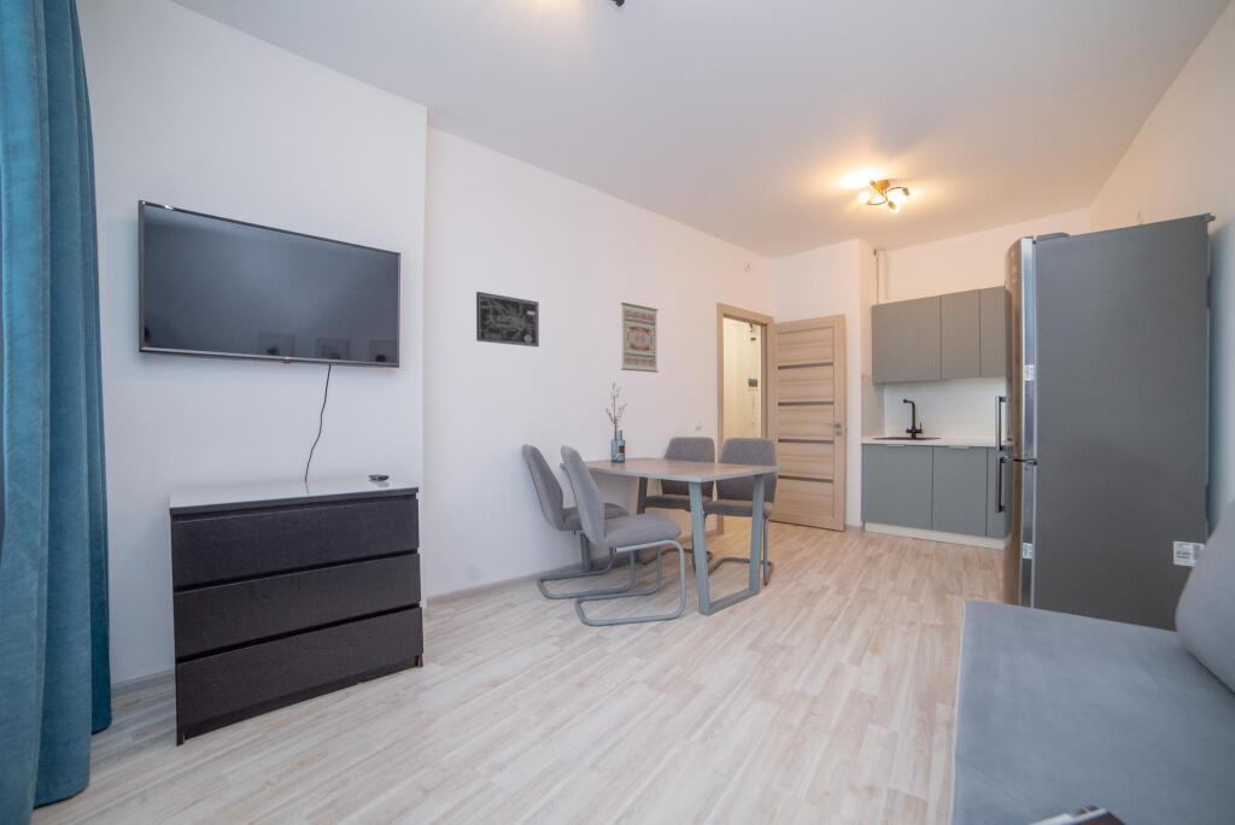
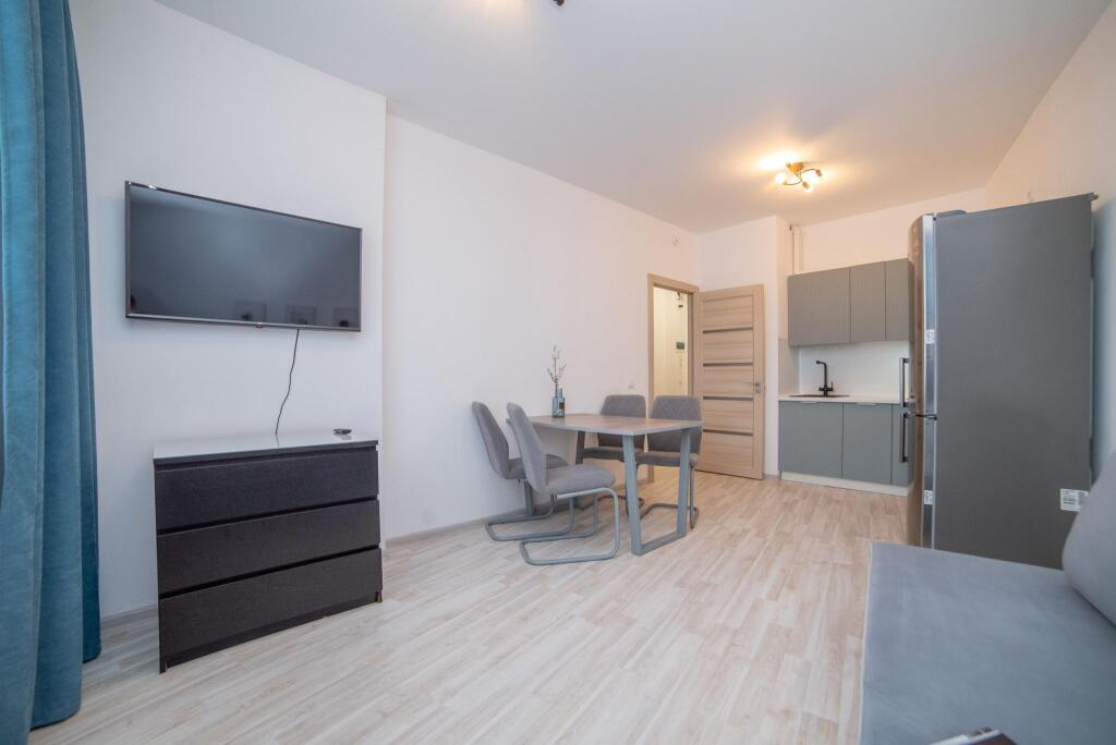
- wall art (639, 338)
- wall art (508, 320)
